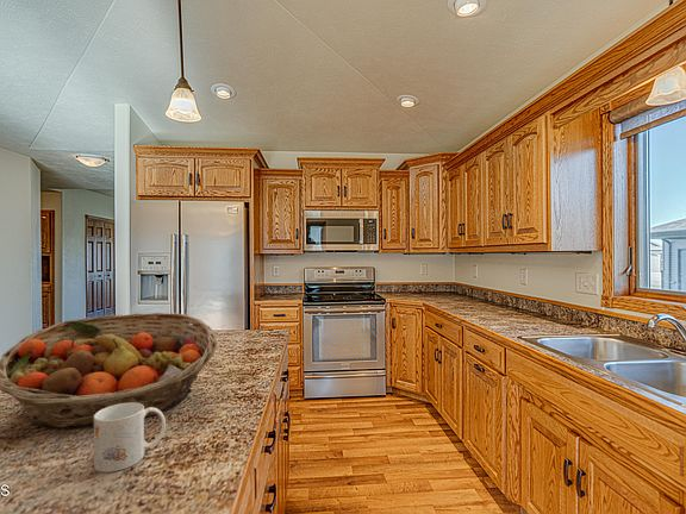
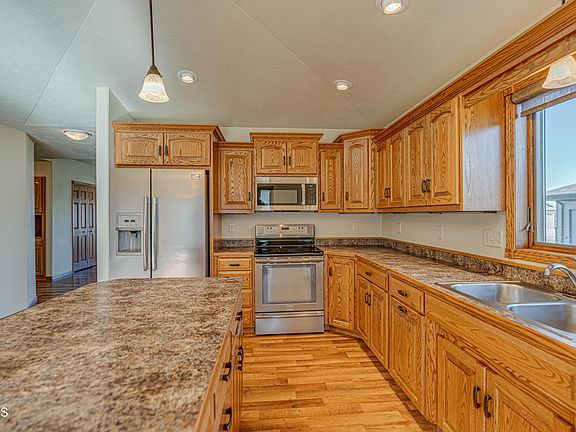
- fruit basket (118, 362)
- mug (131, 432)
